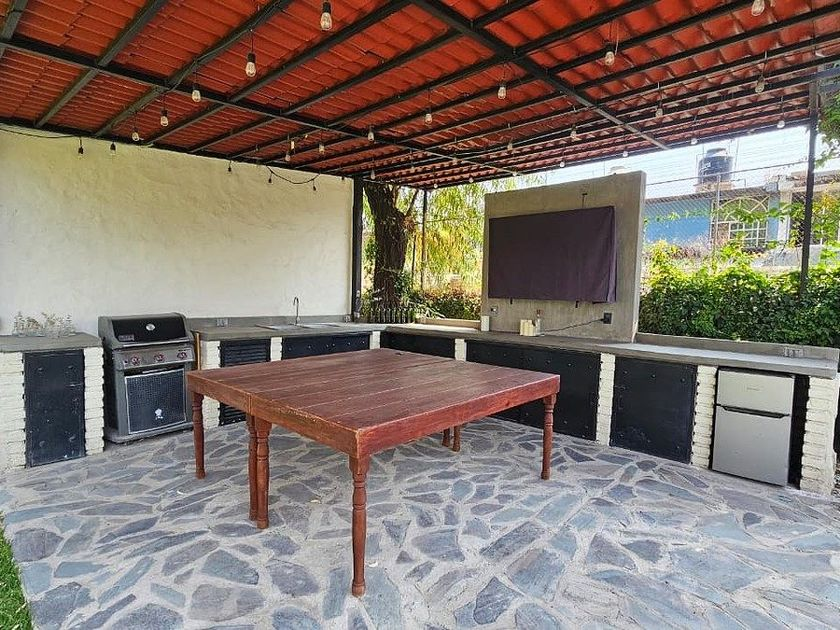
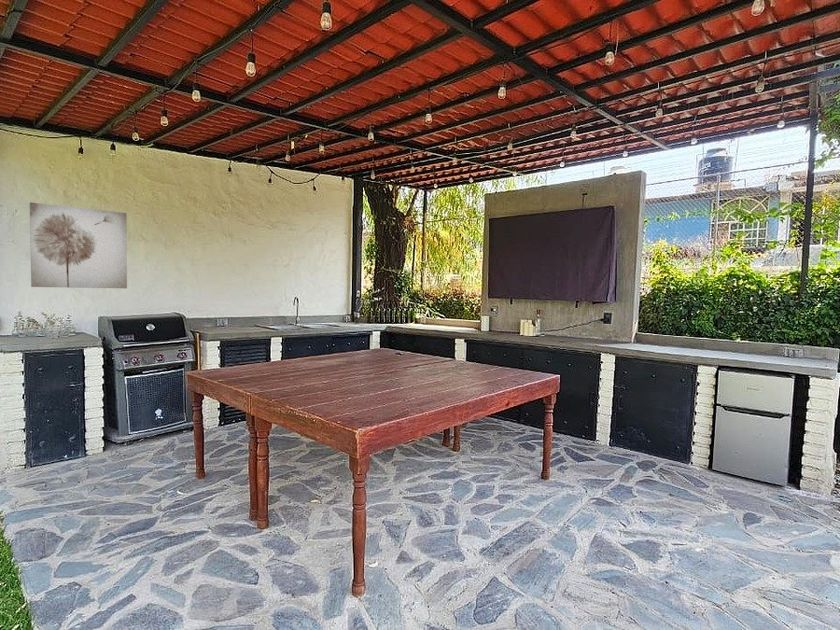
+ wall art (81, 248)
